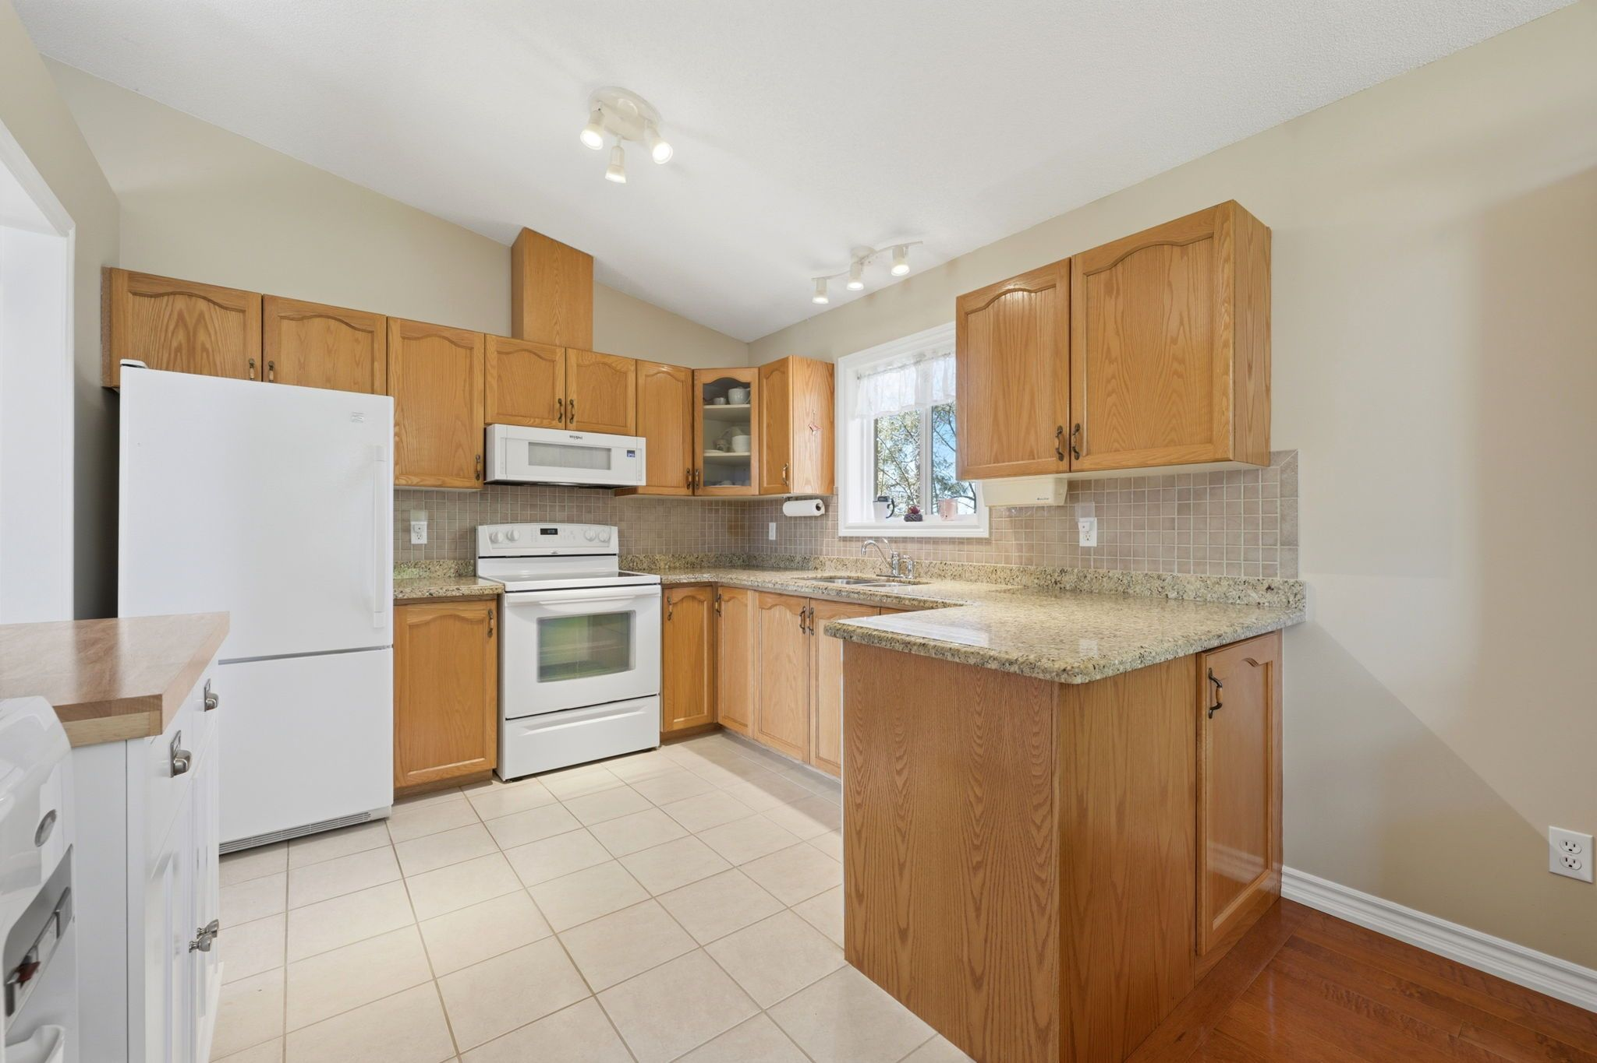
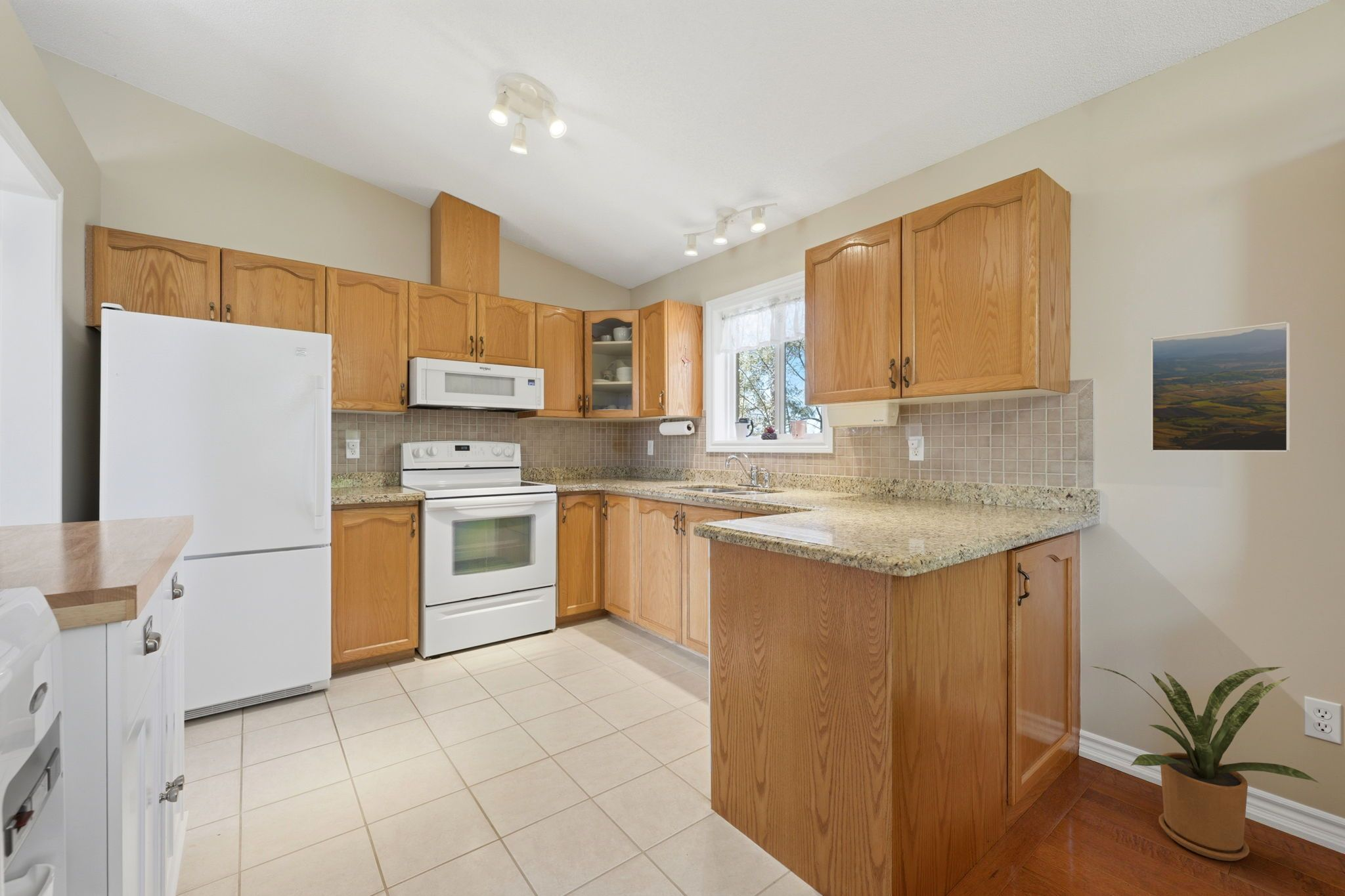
+ house plant (1198, 744)
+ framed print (1216, 391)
